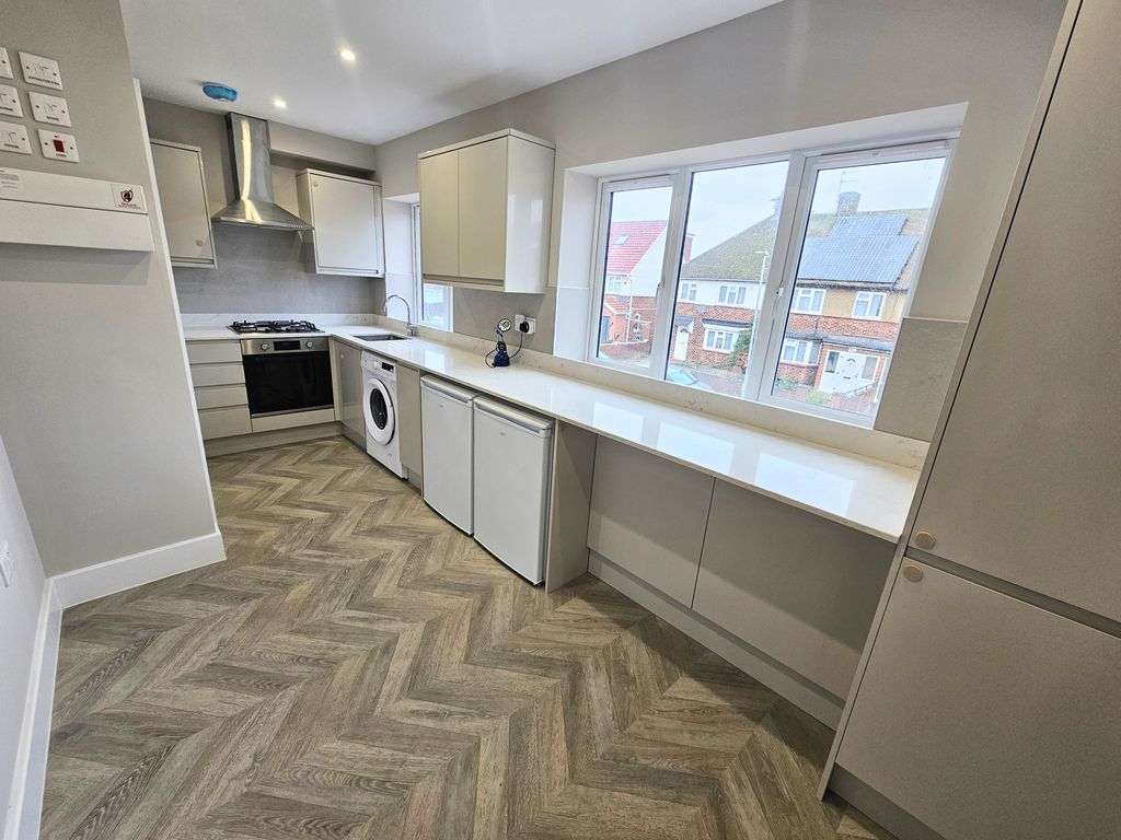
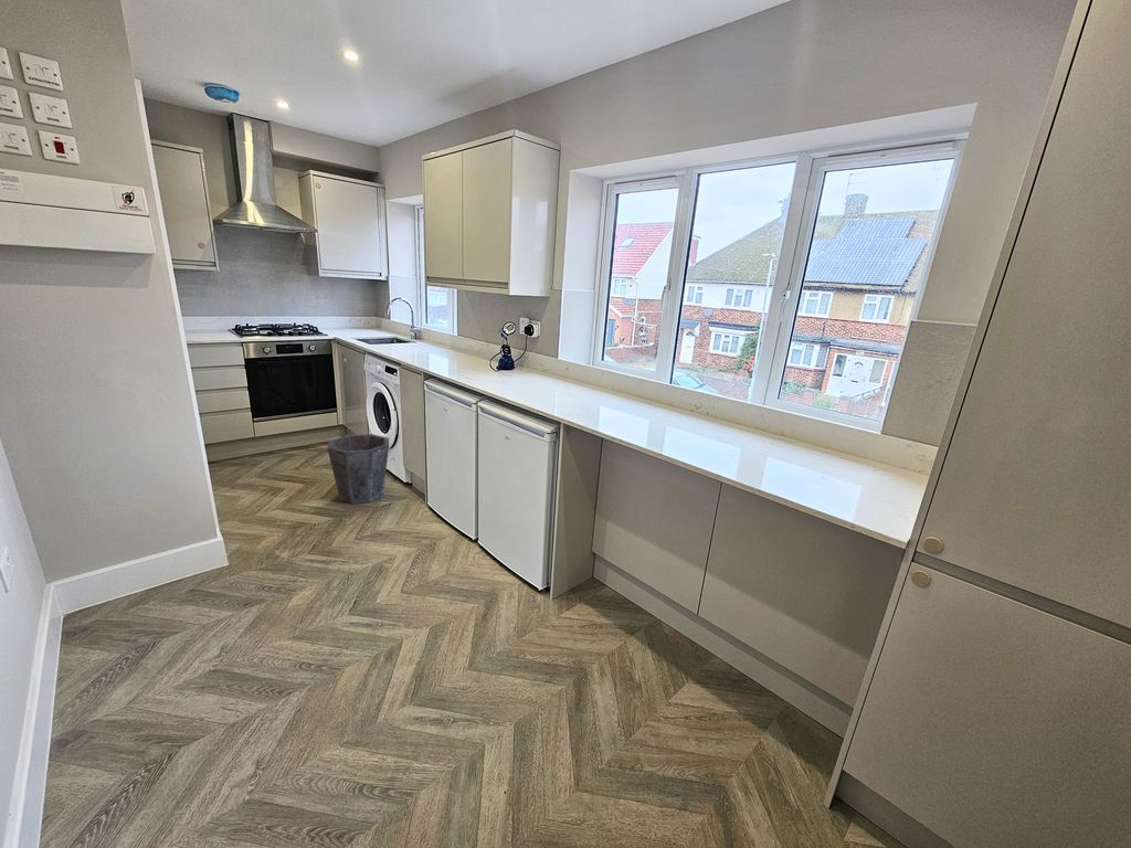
+ waste bin (360, 468)
